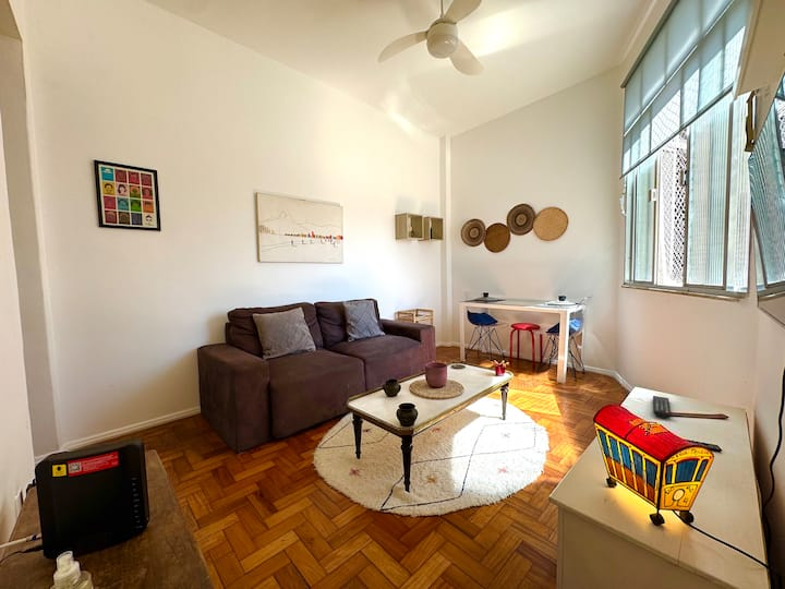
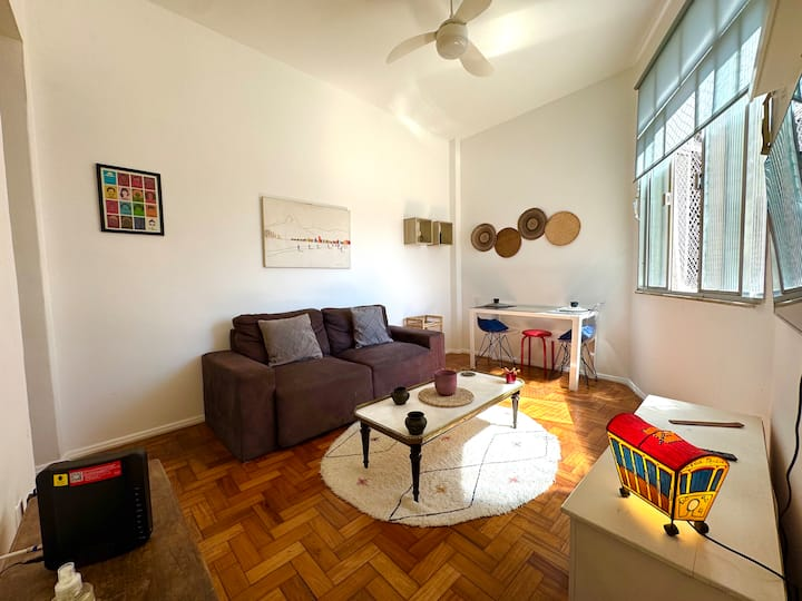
- remote control (661, 406)
